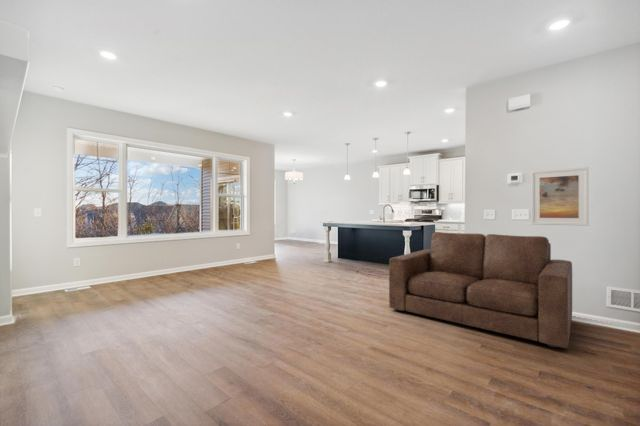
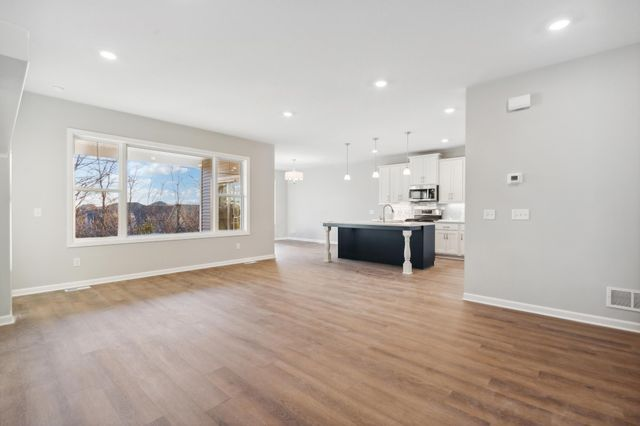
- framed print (558, 197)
- sofa (476, 275)
